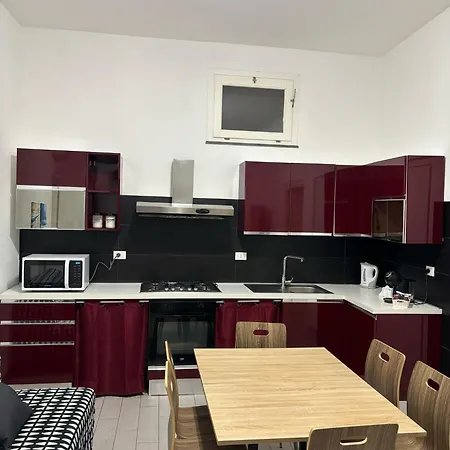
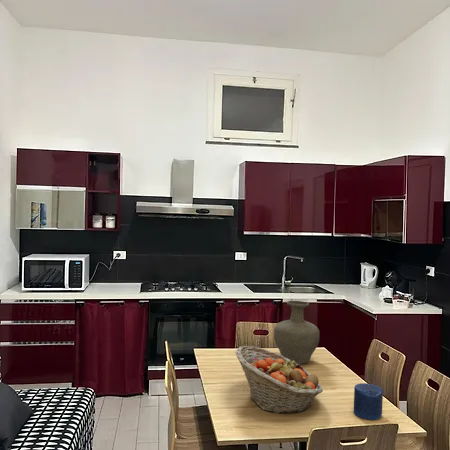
+ vase (296, 331)
+ fruit basket (277, 376)
+ candle (368, 401)
